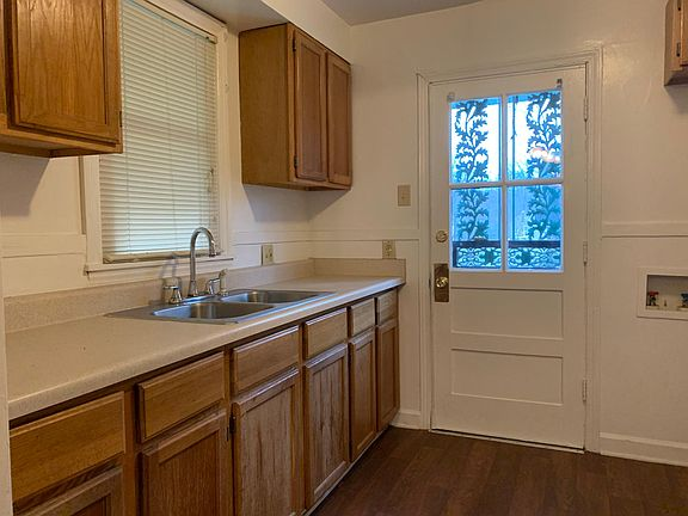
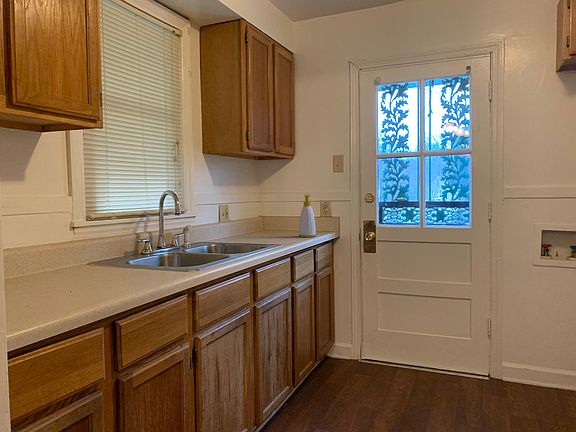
+ soap bottle (307, 215)
